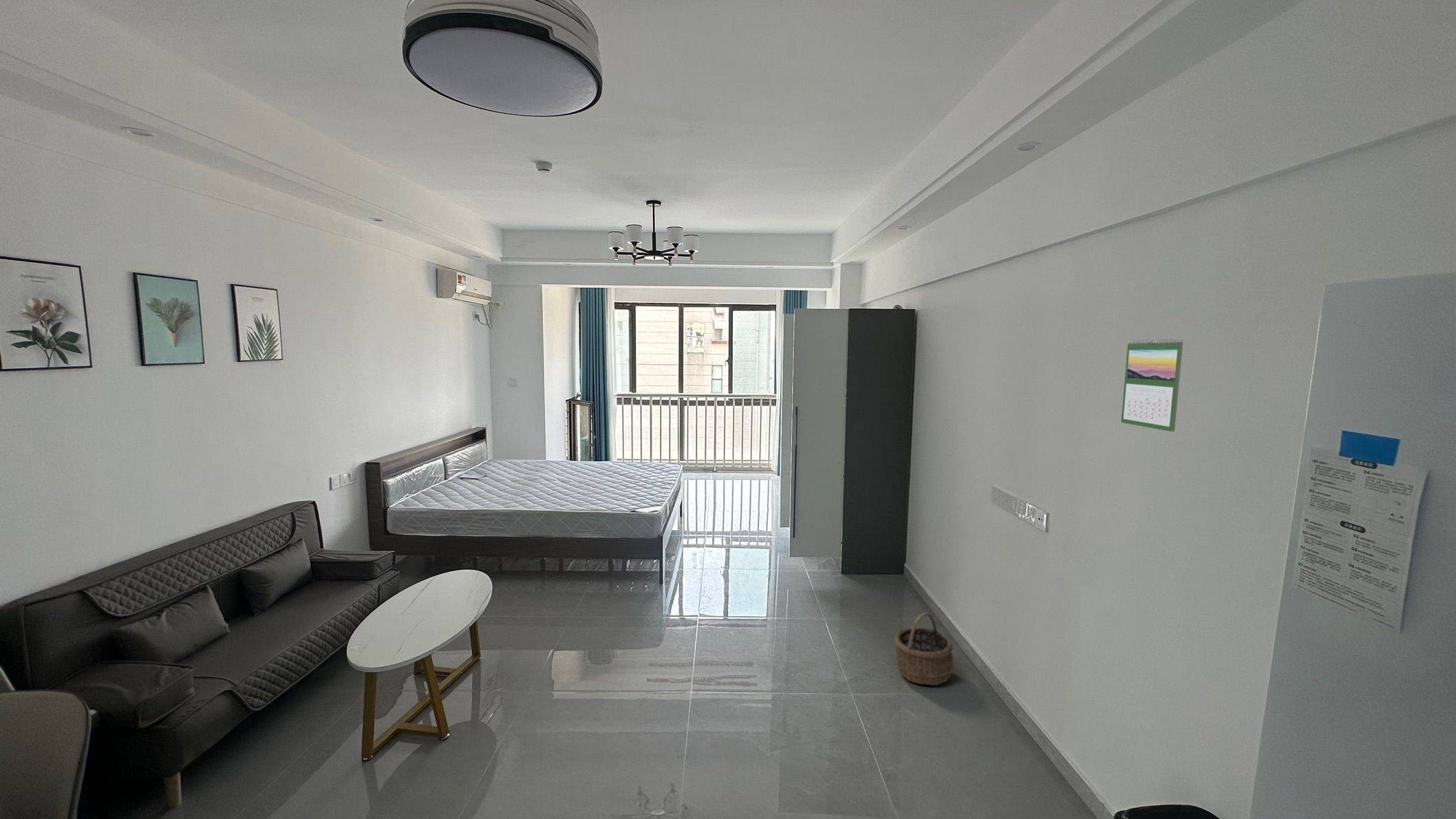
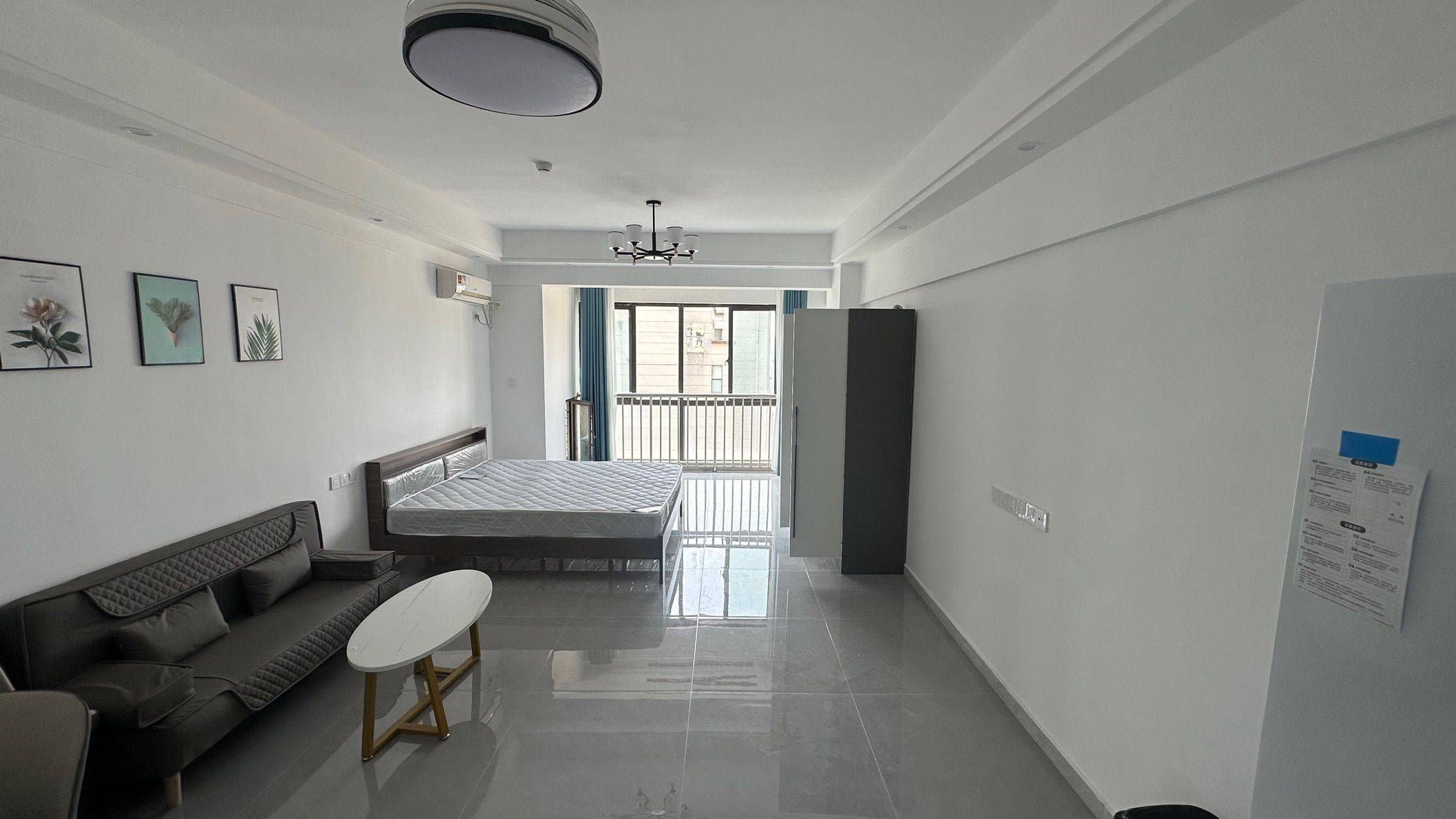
- wicker basket (923, 645)
- calendar (1150, 383)
